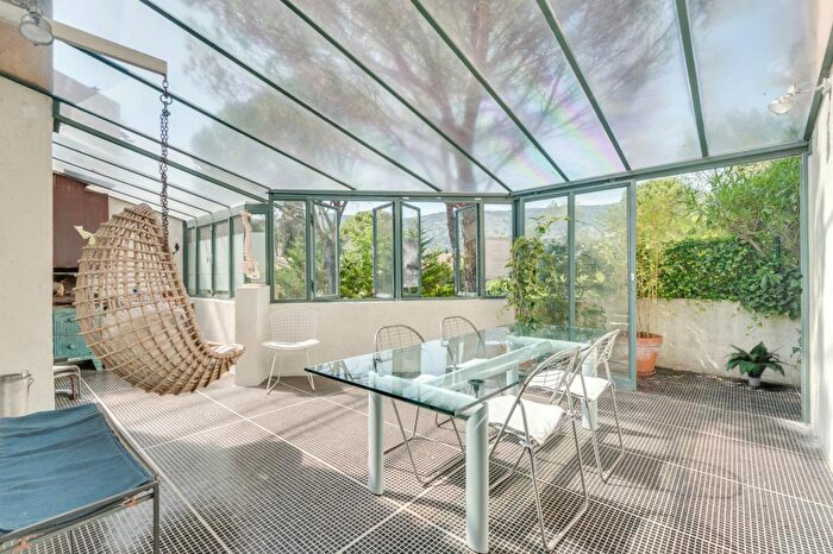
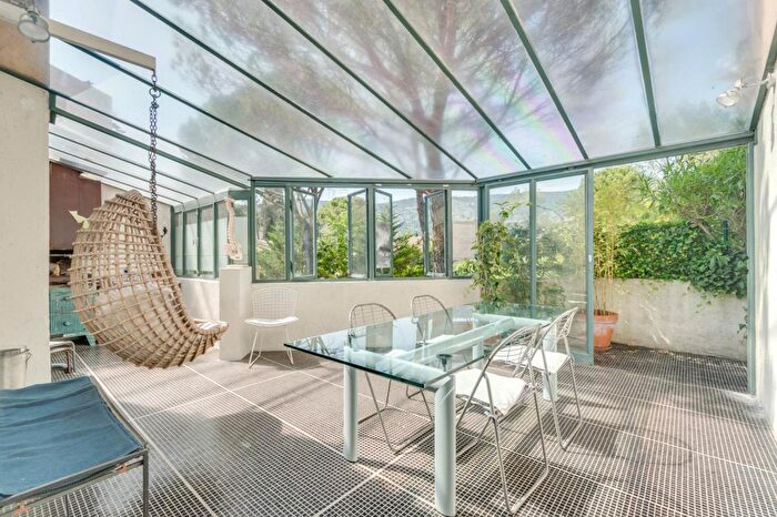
- potted plant (757, 363)
